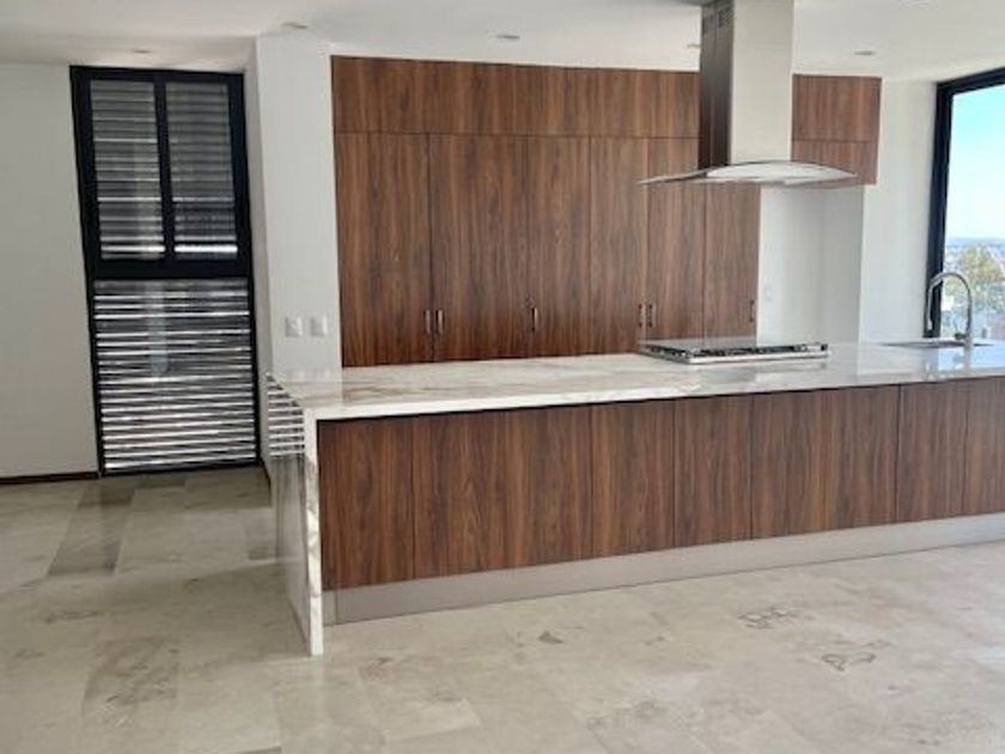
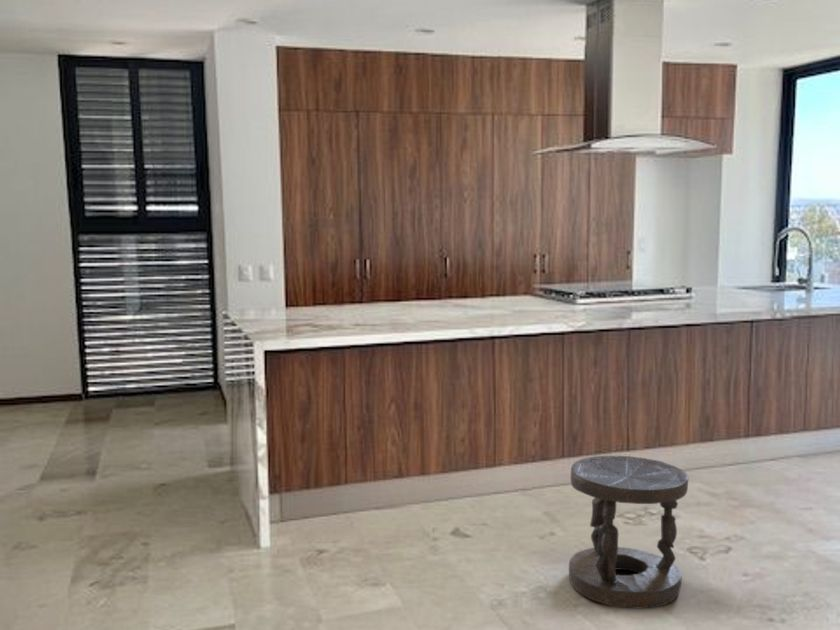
+ stool (617, 529)
